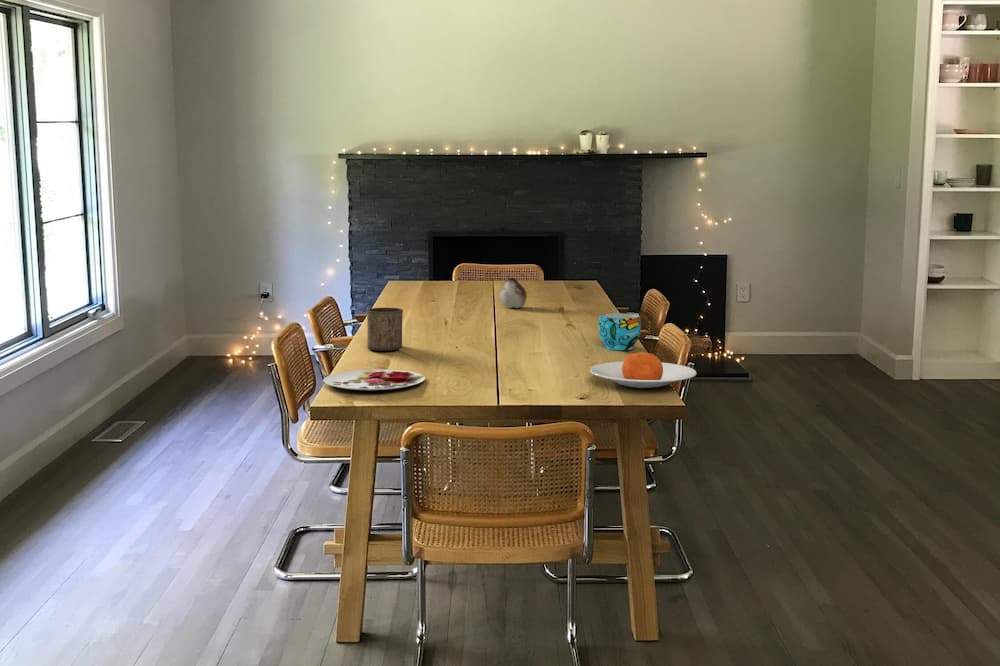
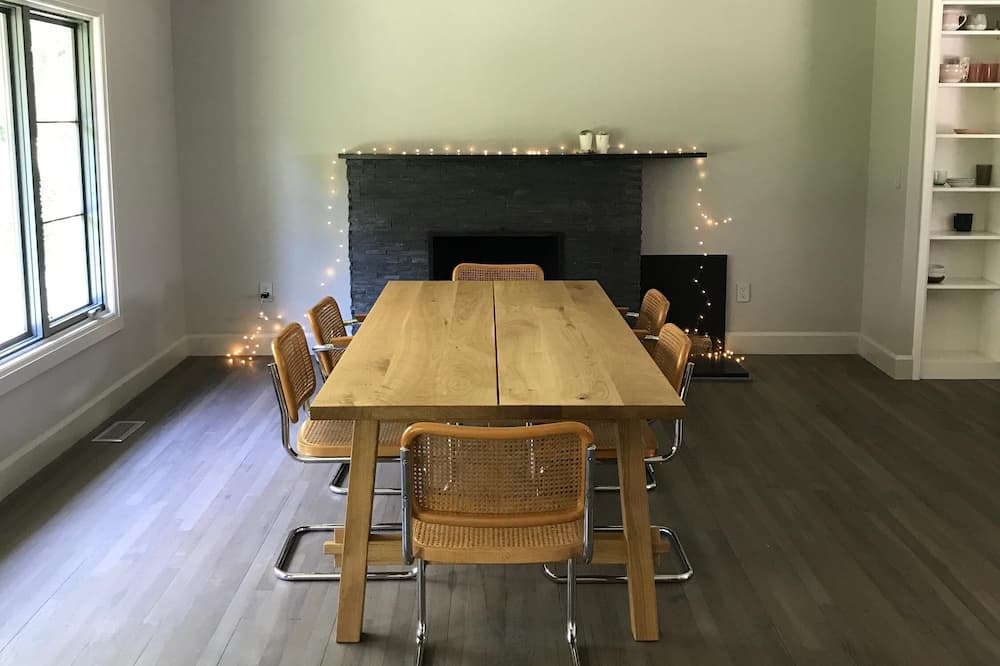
- plate (374, 378)
- plate (642, 367)
- cup (617, 331)
- fruit (513, 291)
- cup (385, 329)
